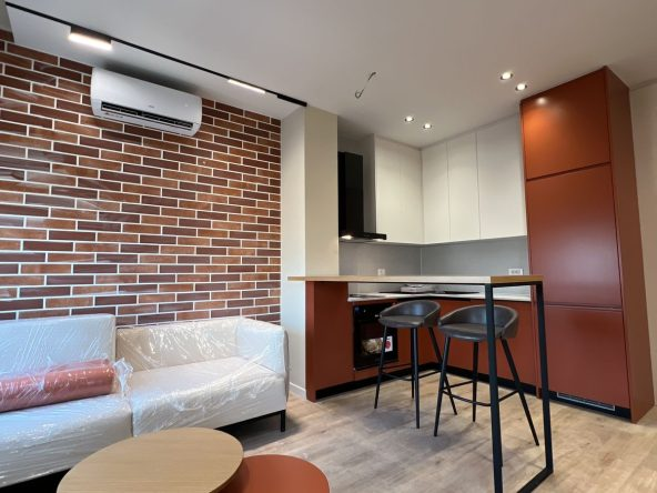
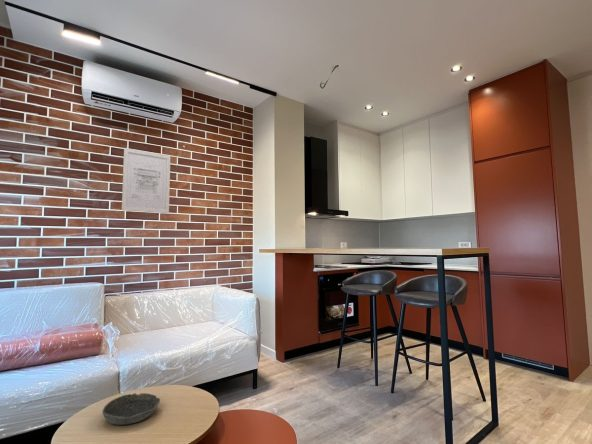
+ wall art (147, 181)
+ bowl (132, 408)
